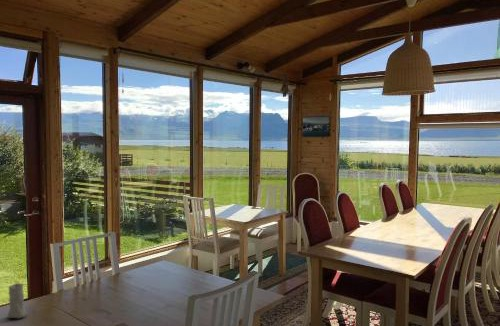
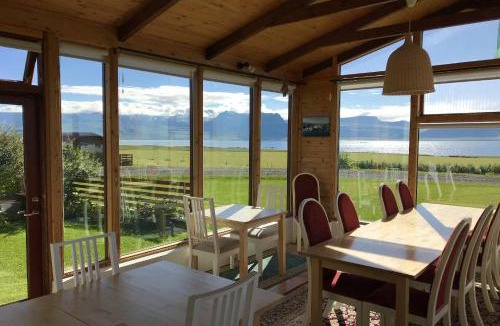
- candle (17, 299)
